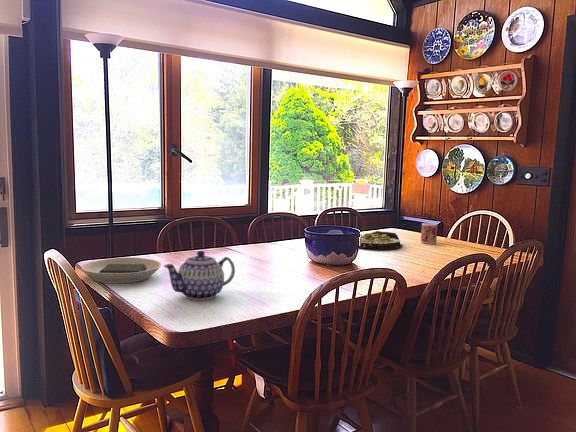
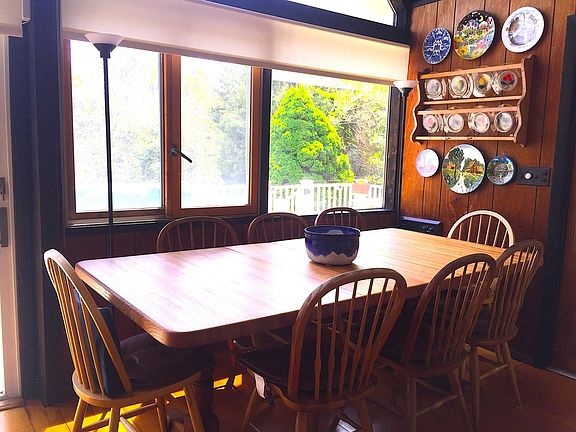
- teapot (200, 273)
- salad plate (373, 239)
- mug (429, 232)
- plate (122, 270)
